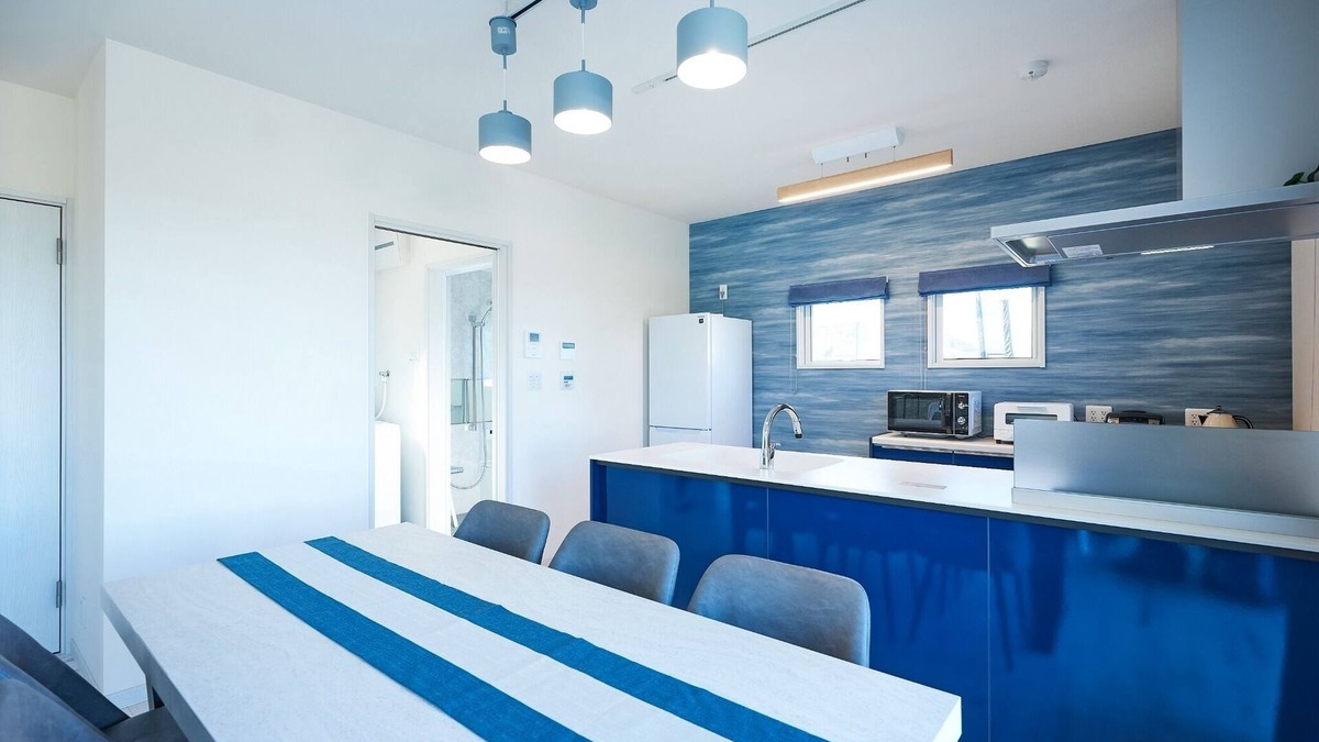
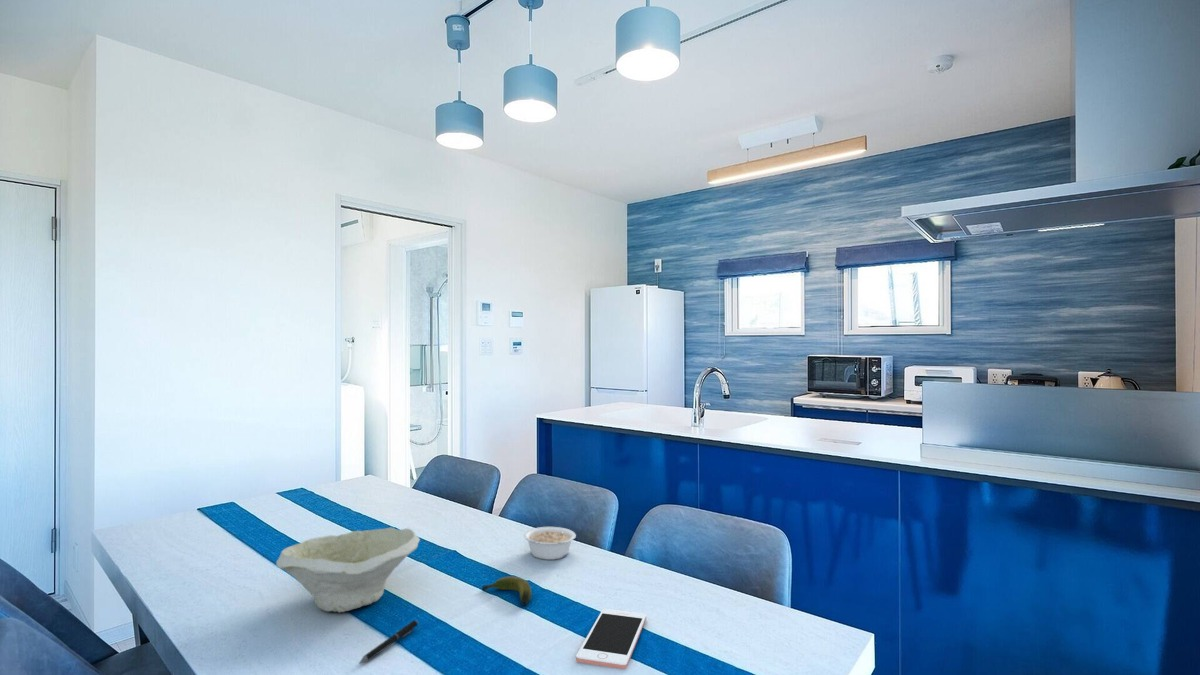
+ banana (508, 587)
+ bowl (351, 568)
+ pen (389, 641)
+ legume (551, 542)
+ cell phone (613, 636)
